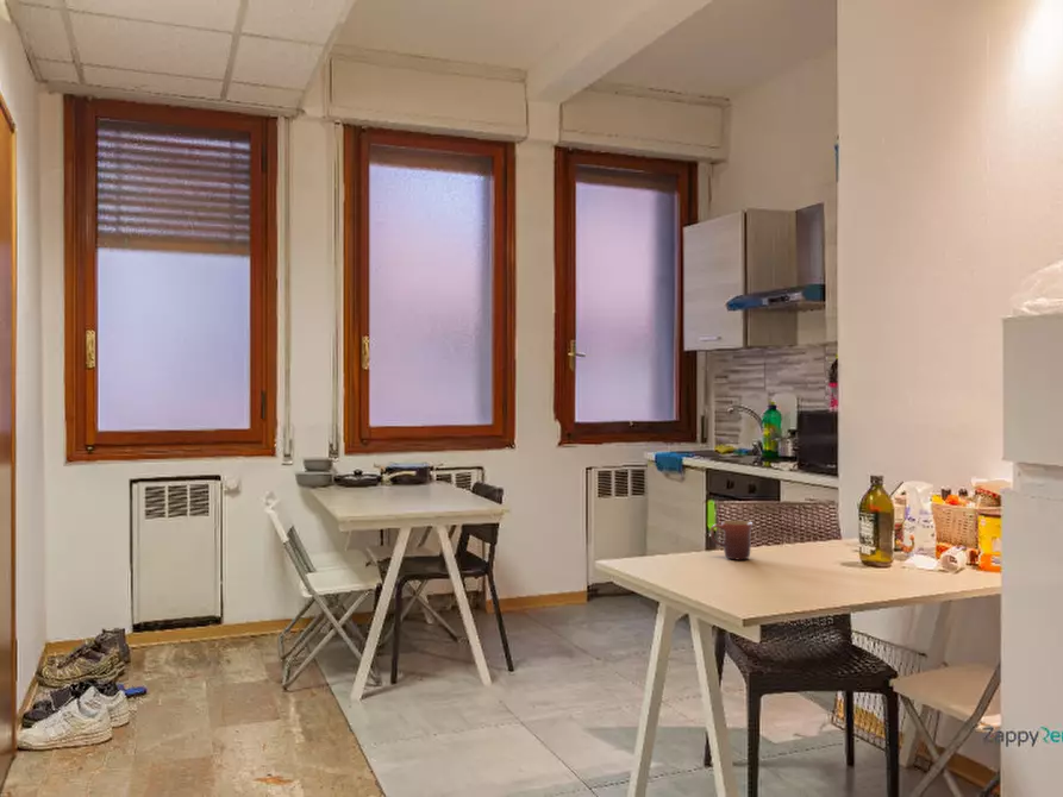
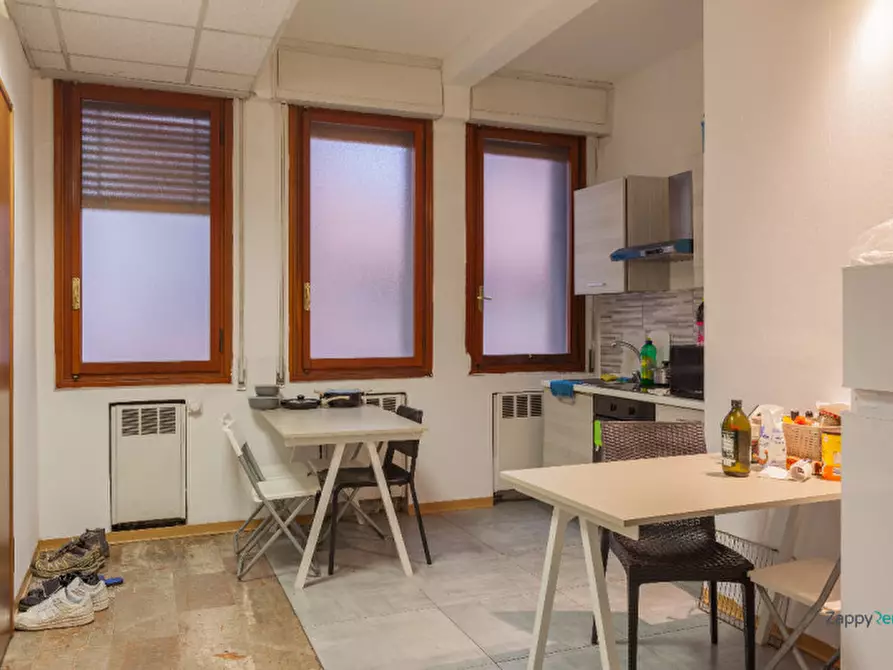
- mug (731, 540)
